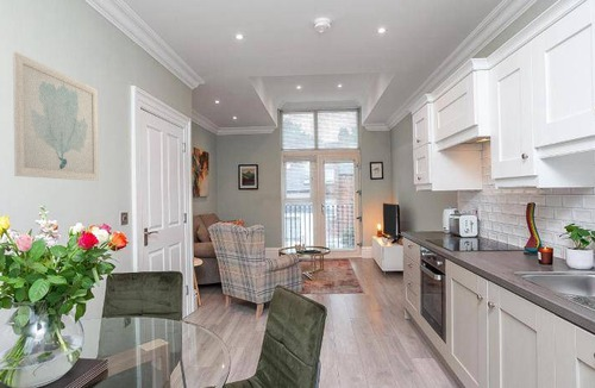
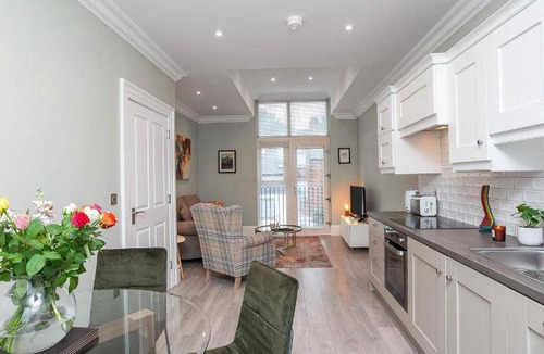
- wall art (62, 125)
